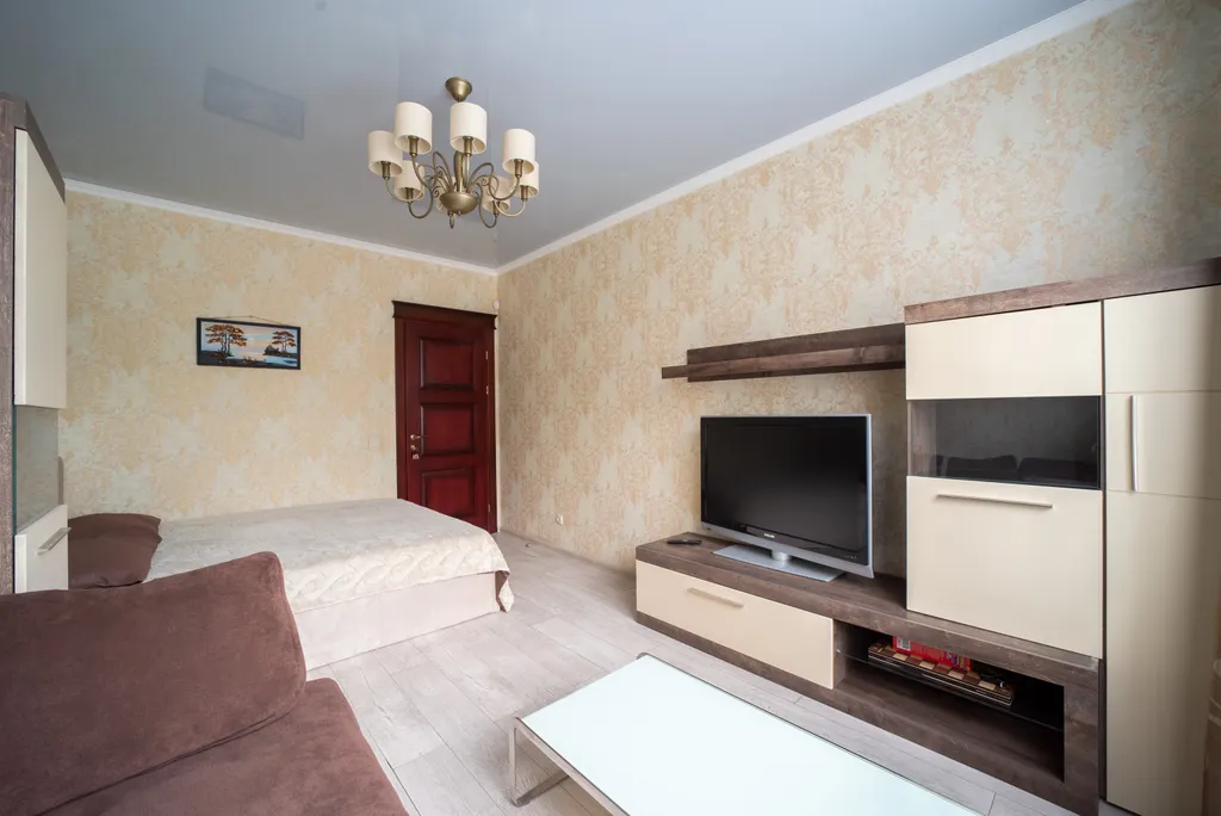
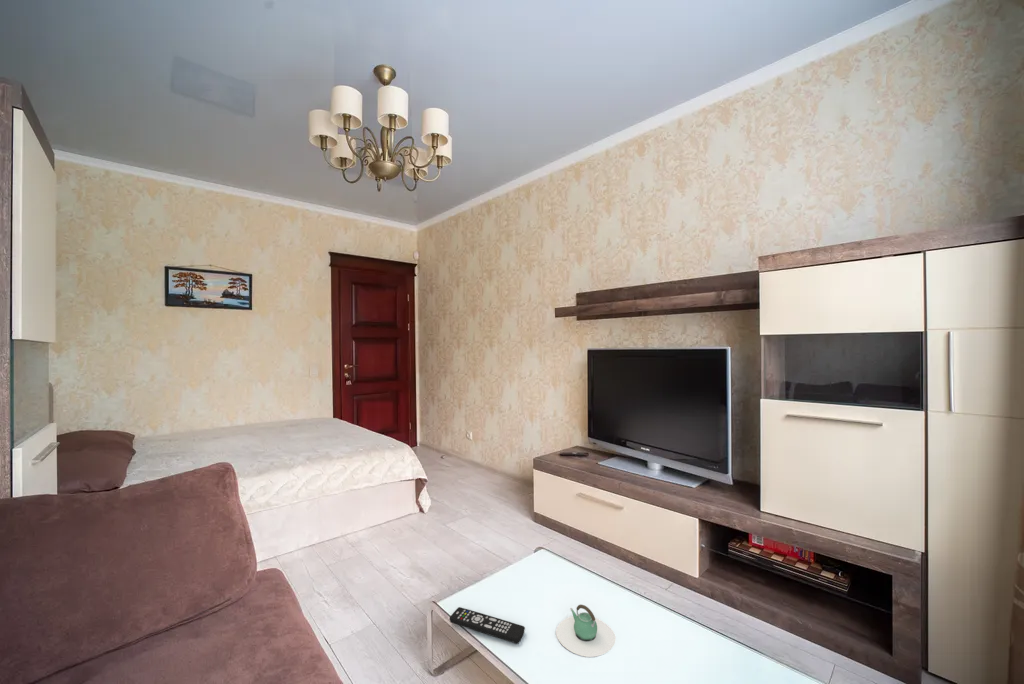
+ teapot (585, 620)
+ remote control (486, 624)
